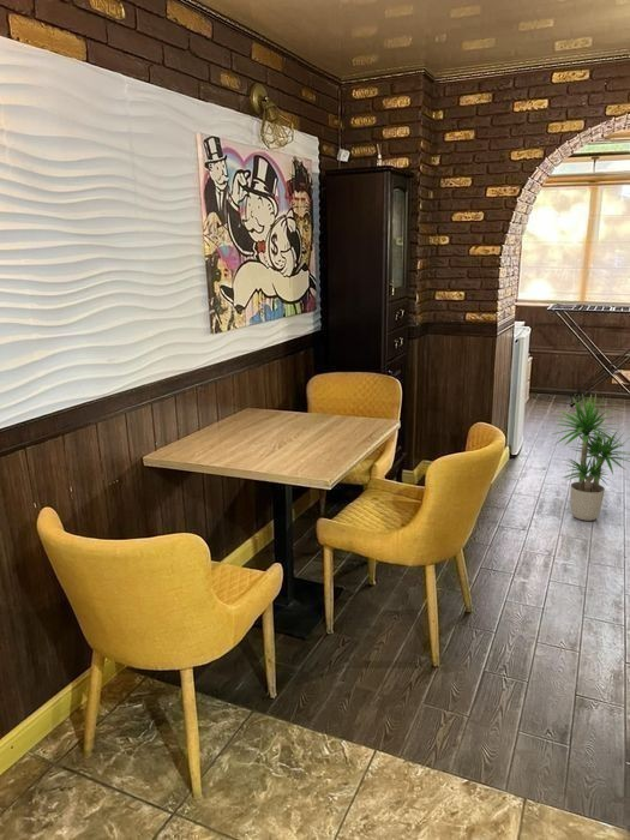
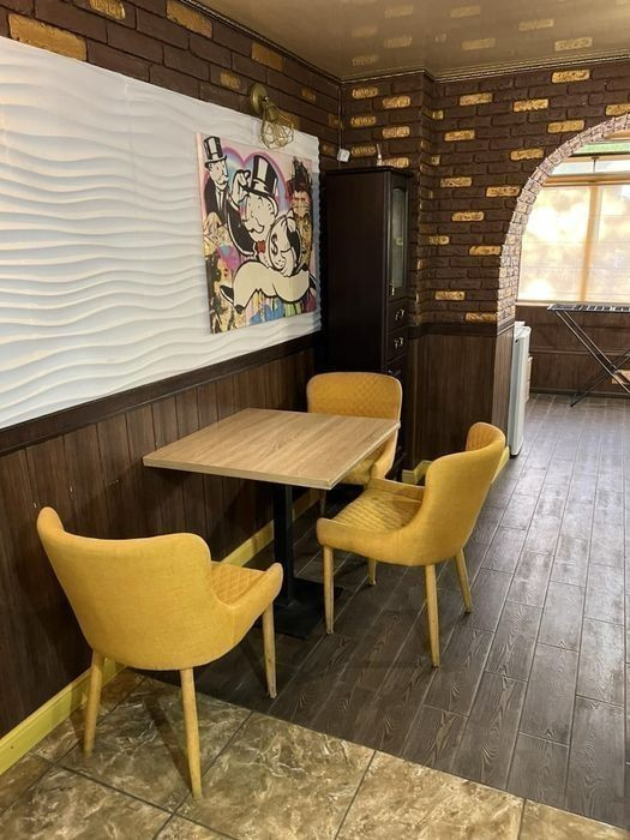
- potted plant (590, 456)
